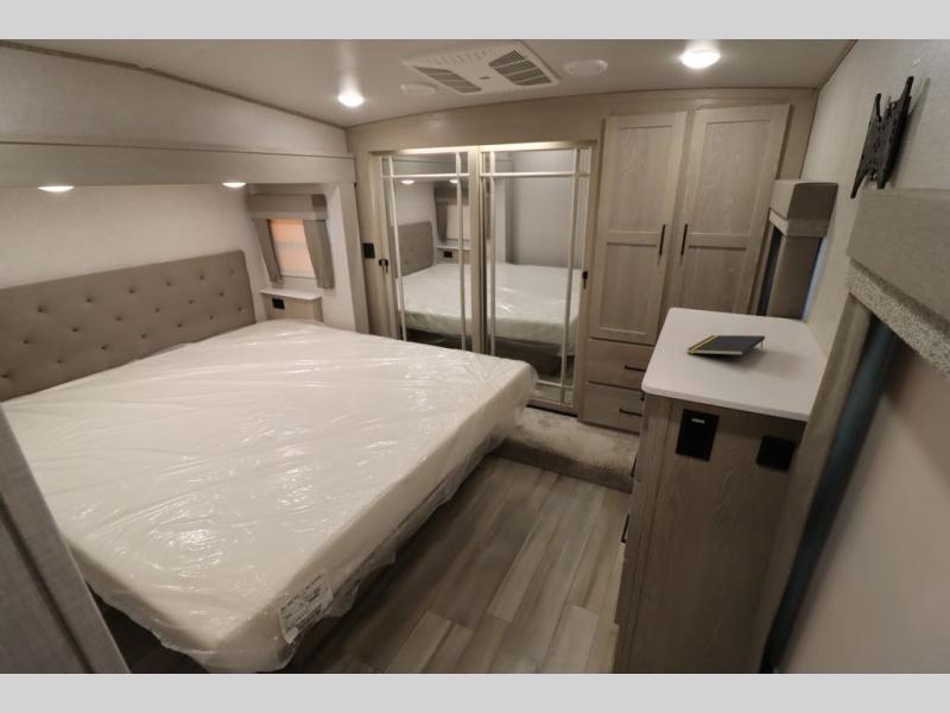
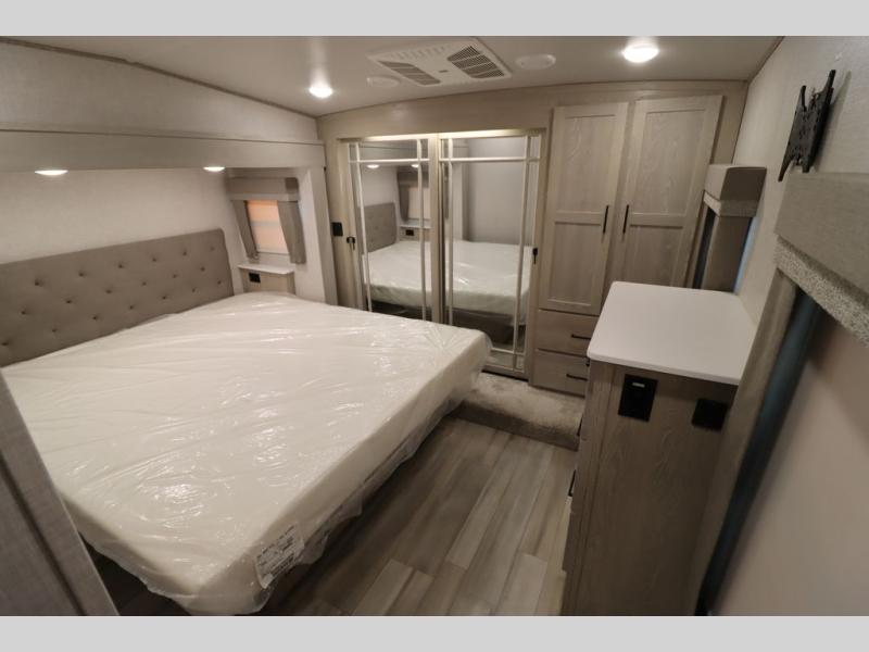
- notepad (726, 343)
